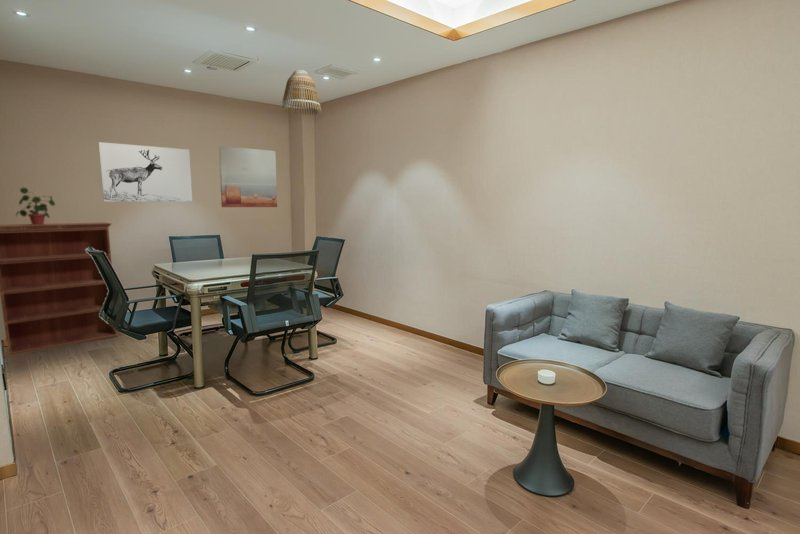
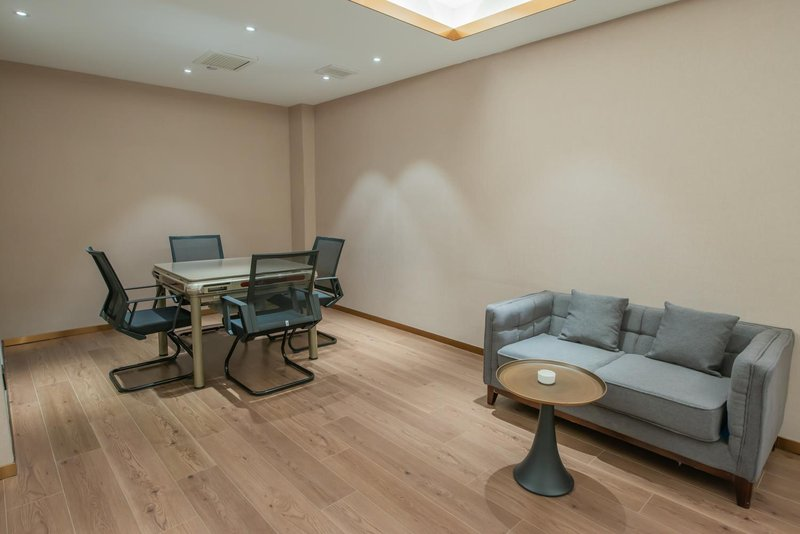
- lamp shade (300, 91)
- potted plant (35, 206)
- wall art (148, 174)
- bookcase (59, 284)
- wall art (249, 178)
